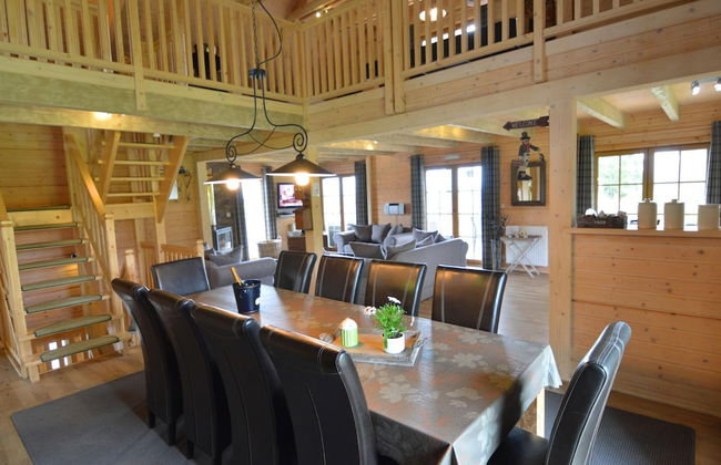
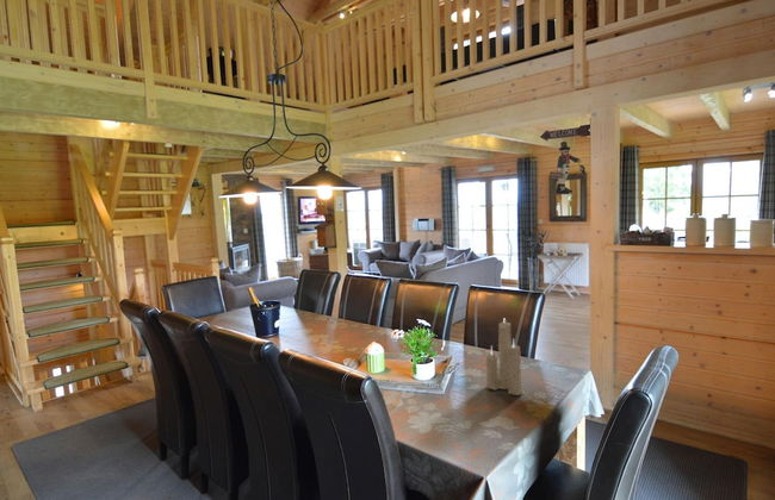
+ candle (503, 350)
